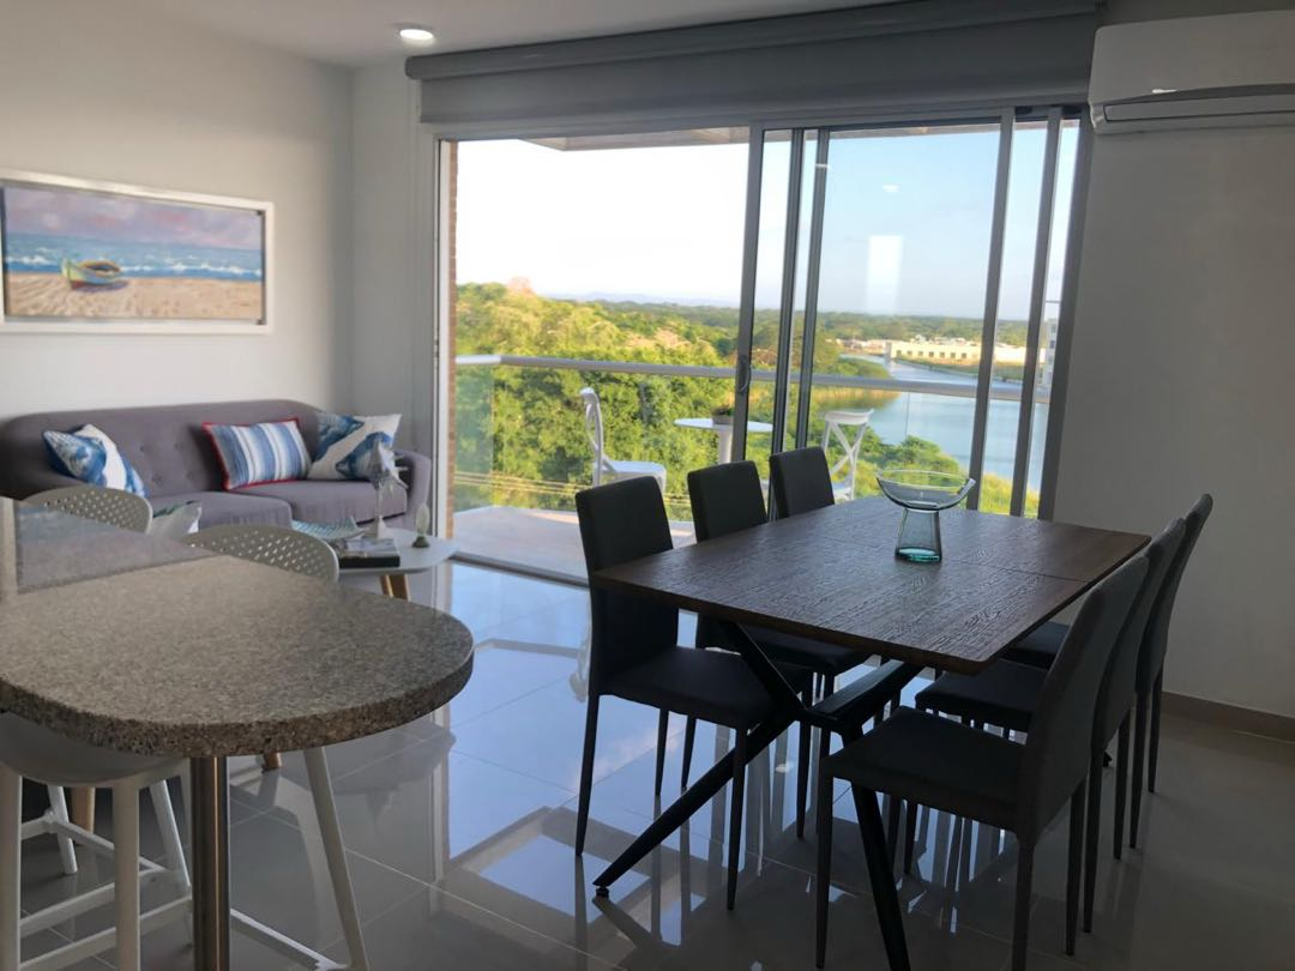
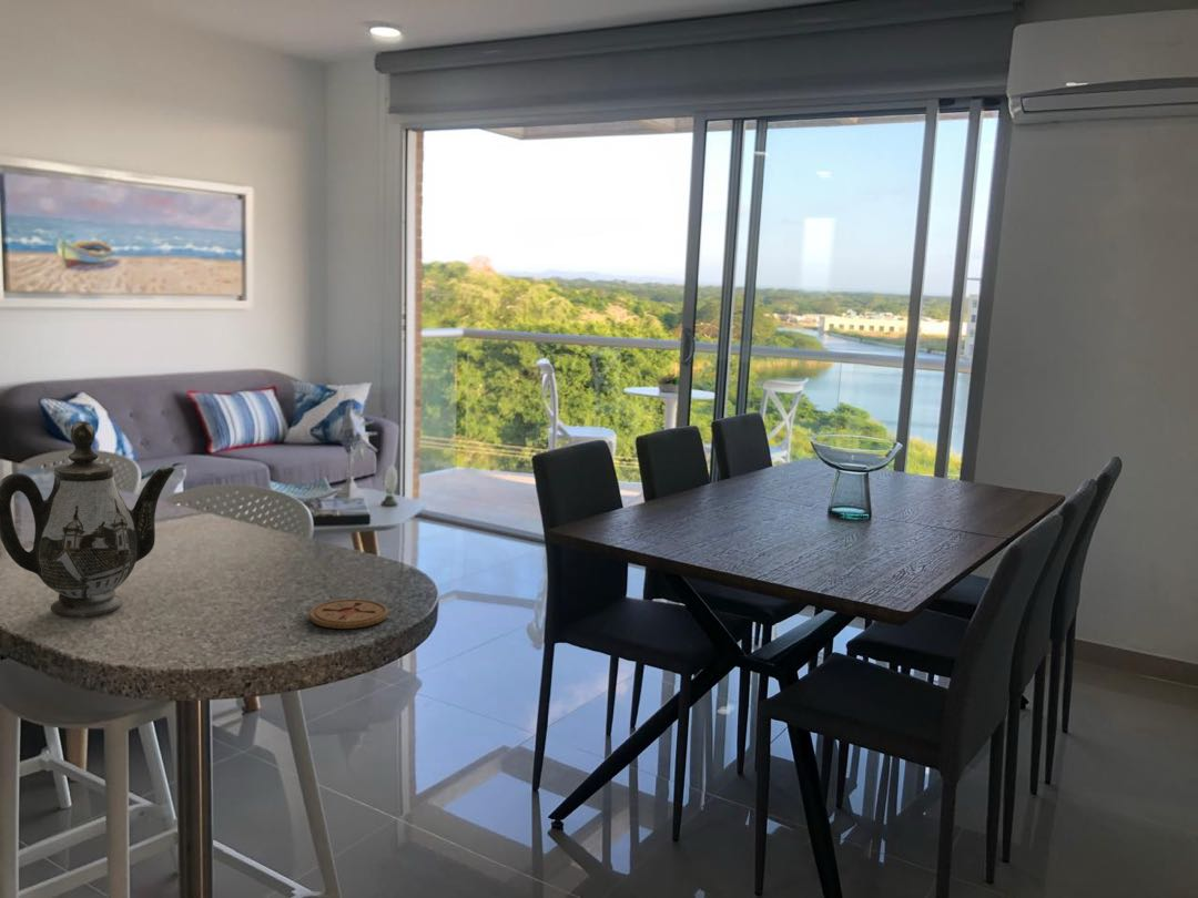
+ coaster (348, 613)
+ teapot (90, 516)
